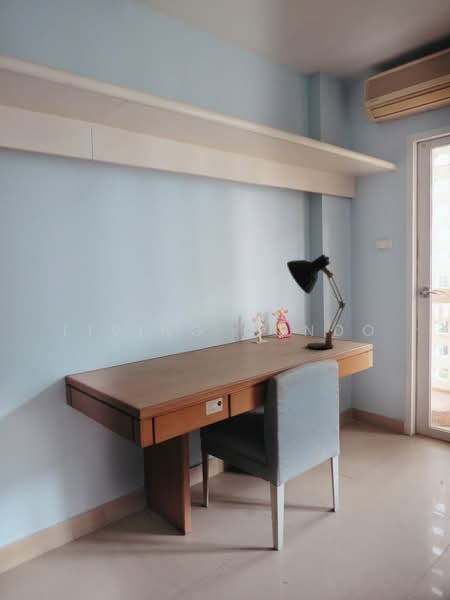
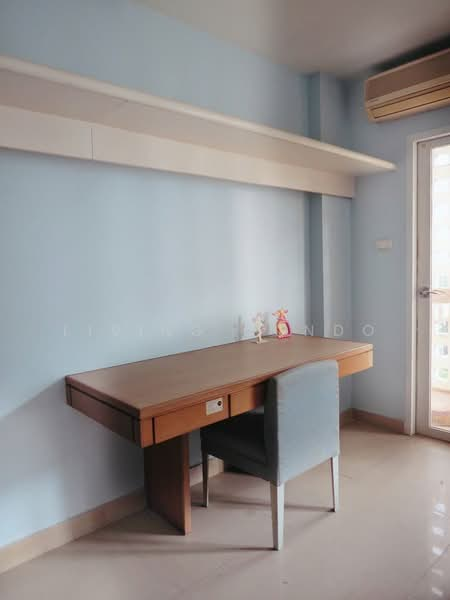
- desk lamp (309, 293)
